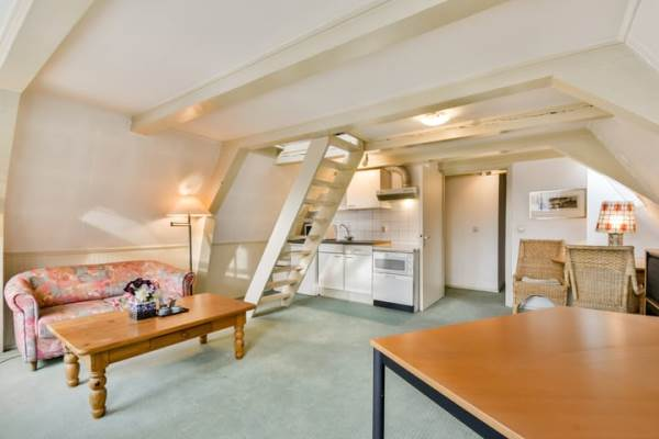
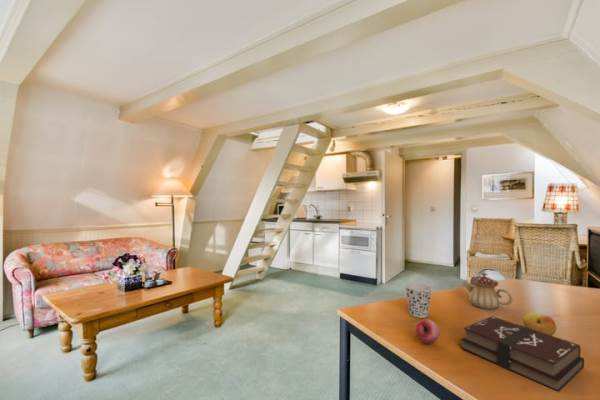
+ hardback book (518, 346)
+ fruit (539, 325)
+ fruit (427, 331)
+ cup (418, 300)
+ teapot (486, 289)
